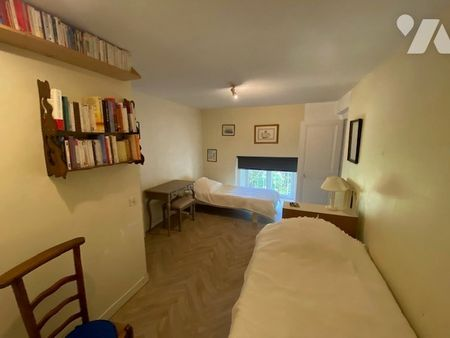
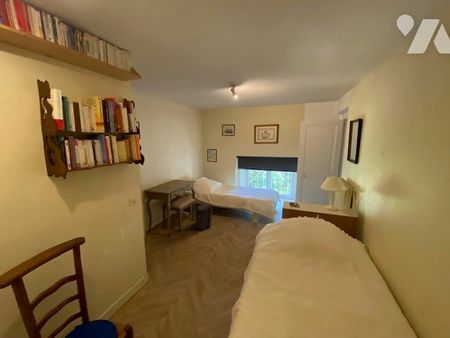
+ backpack (202, 215)
